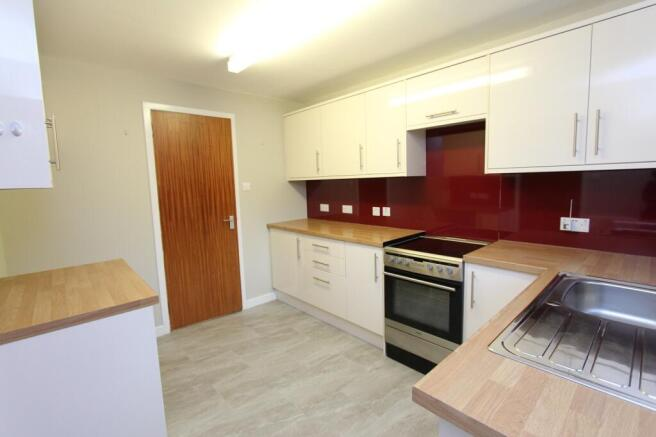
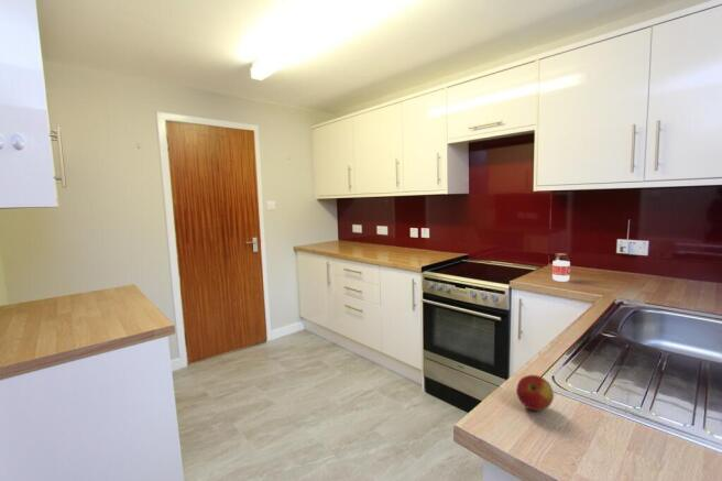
+ jar (560, 267)
+ apple (534, 392)
